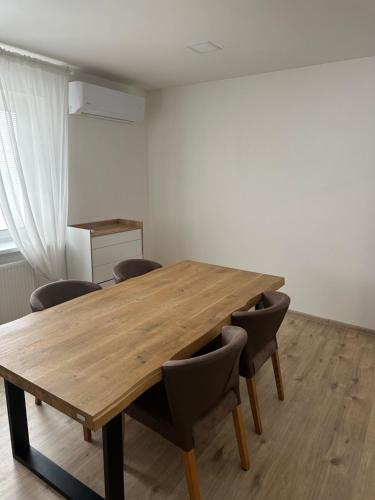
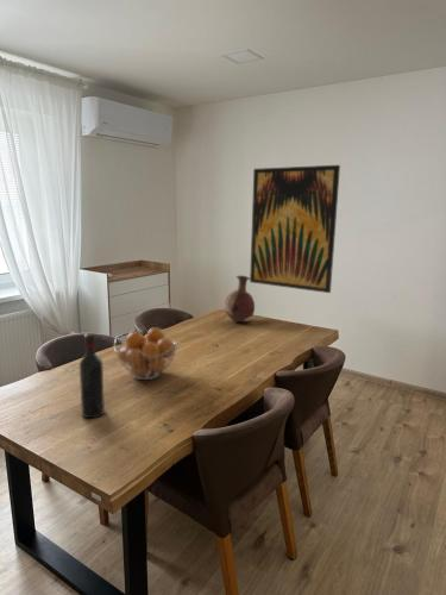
+ vase (239, 299)
+ wine bottle (90, 374)
+ fruit basket (146, 352)
+ wall art (290, 228)
